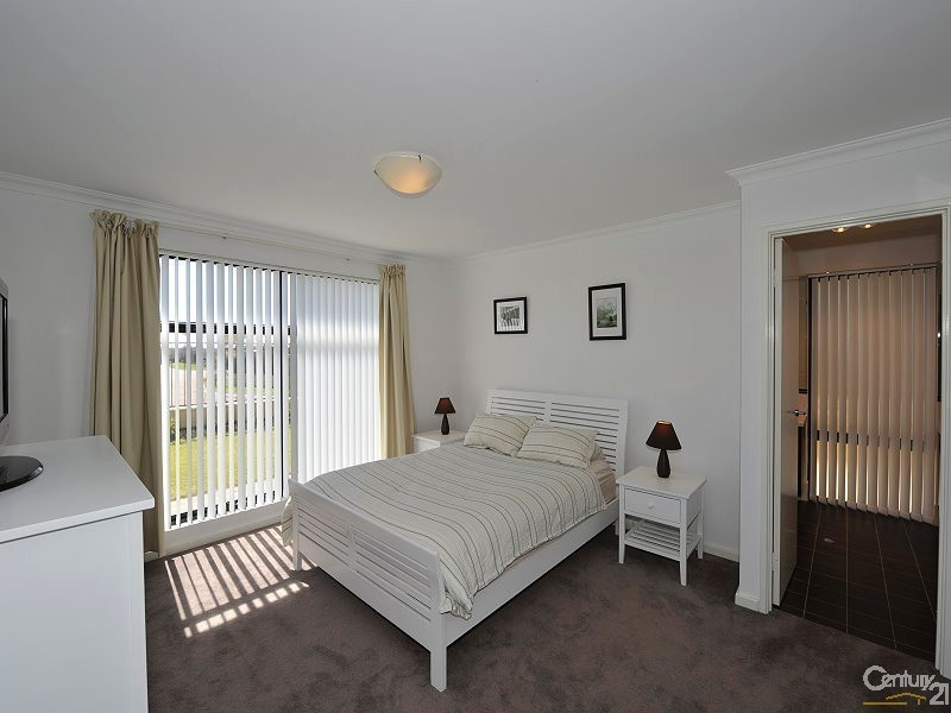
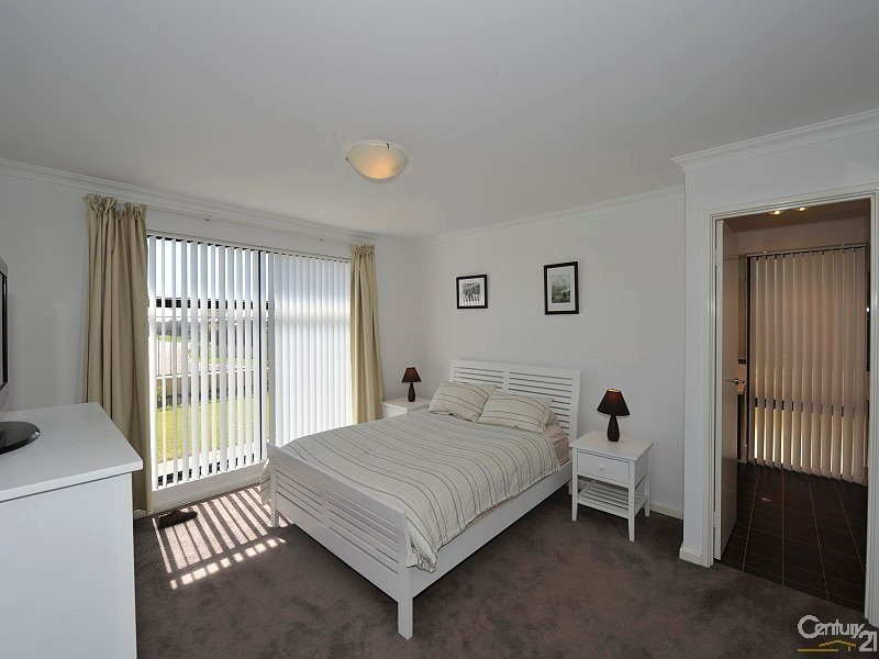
+ shoe (179, 514)
